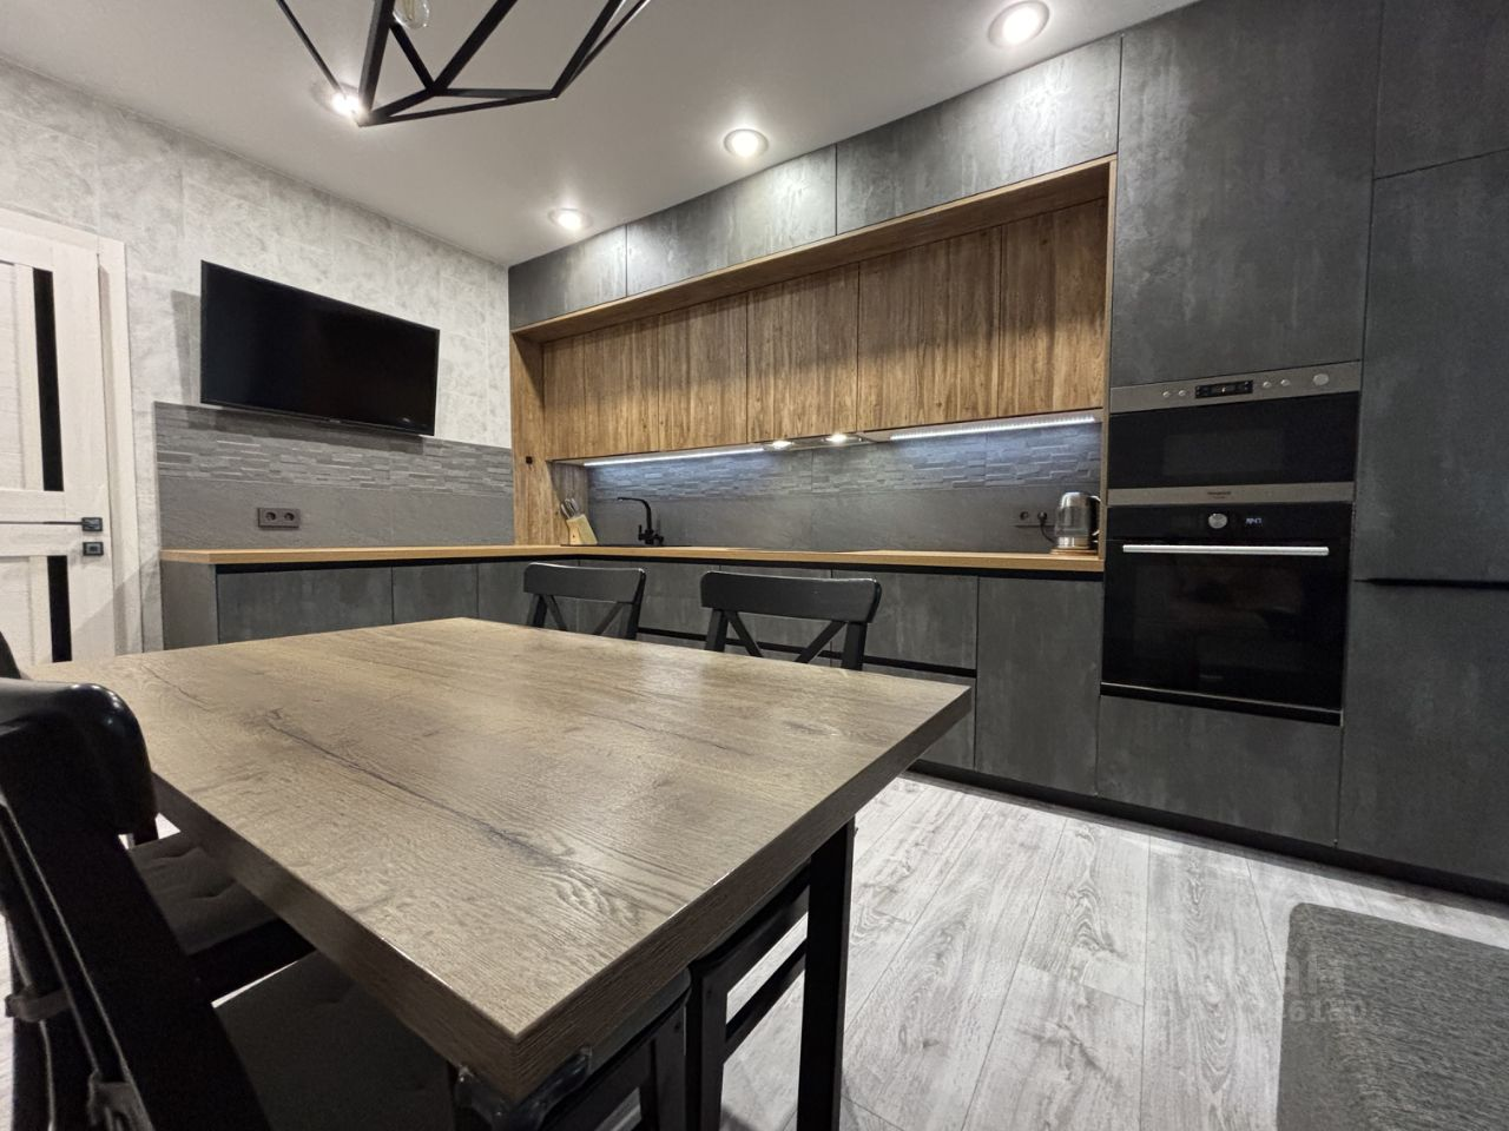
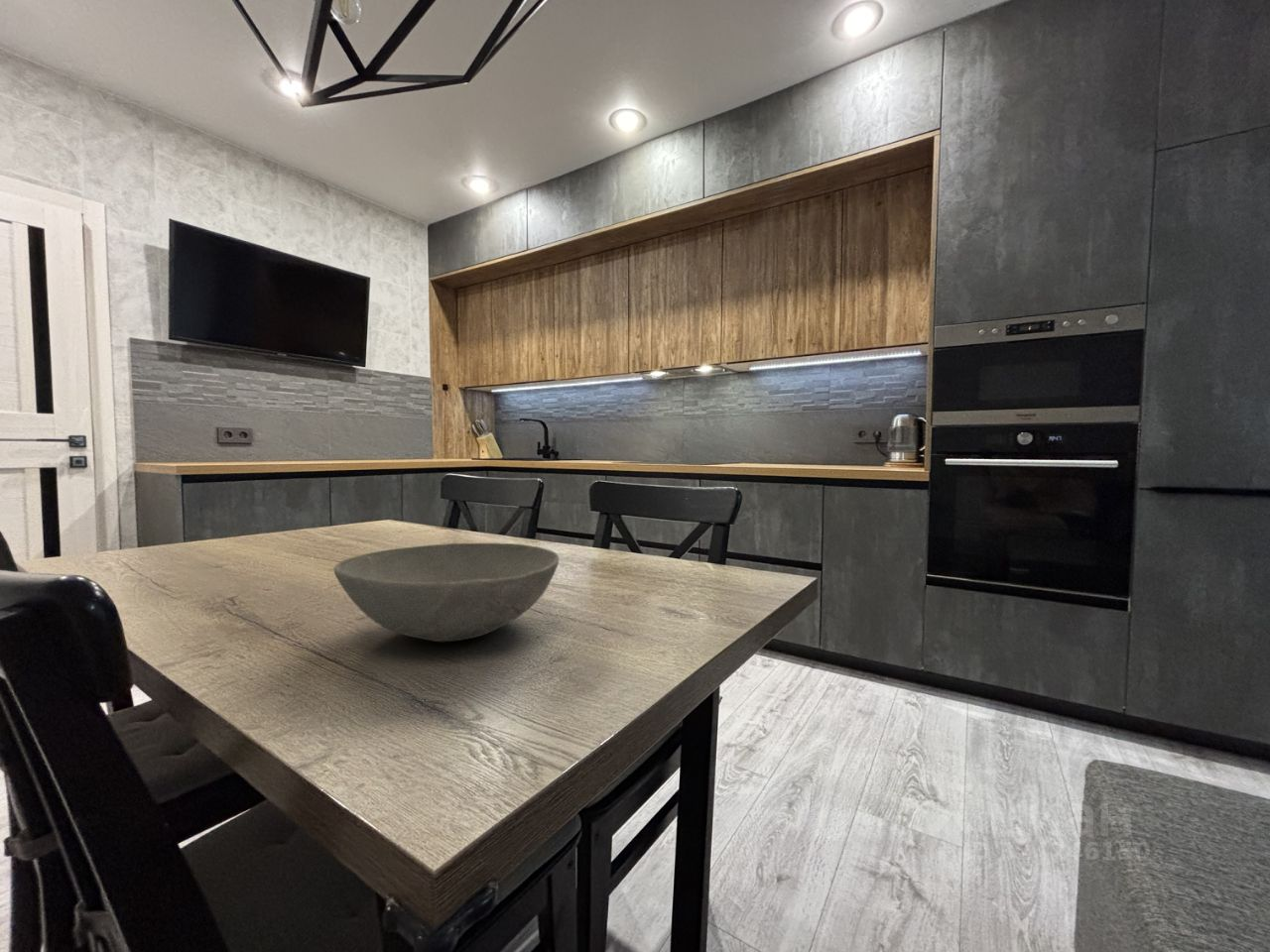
+ bowl (455, 593)
